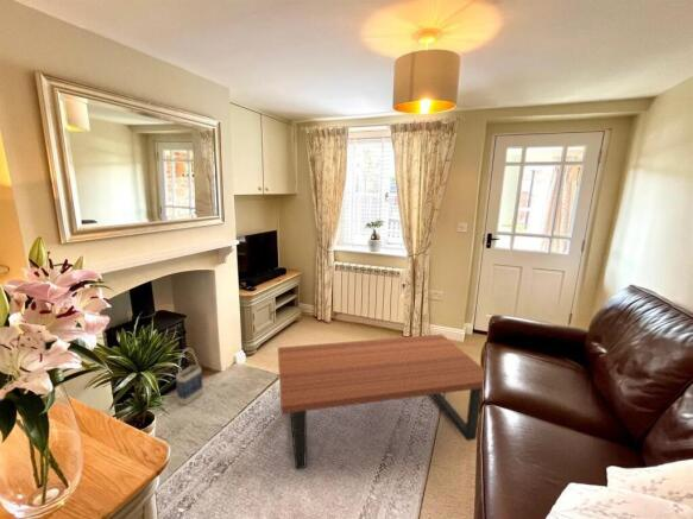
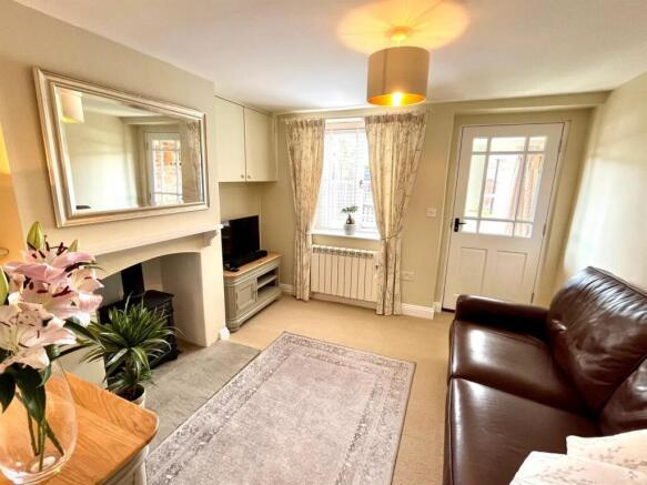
- coffee table (377, 392)
- bag (189, 373)
